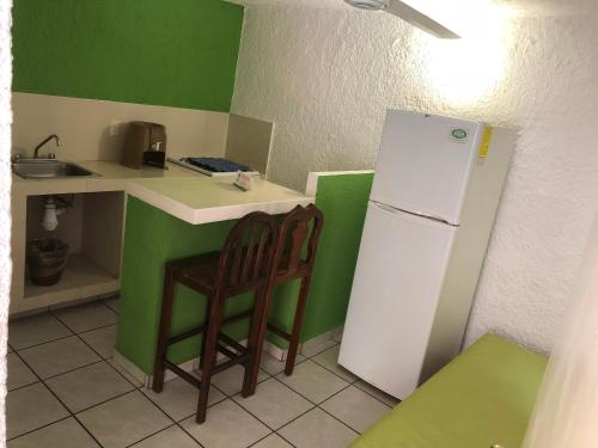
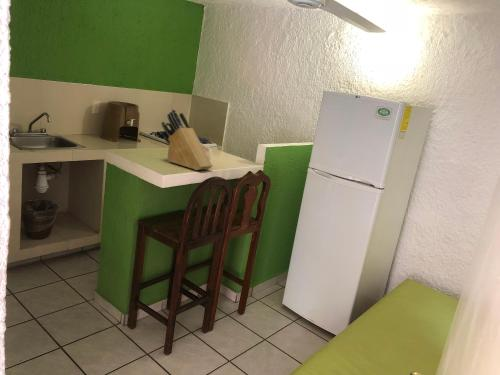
+ knife block (186, 138)
